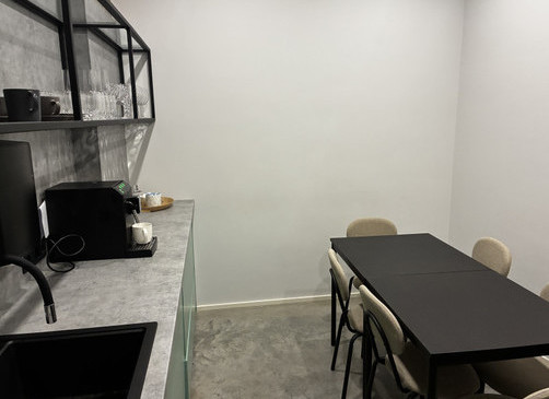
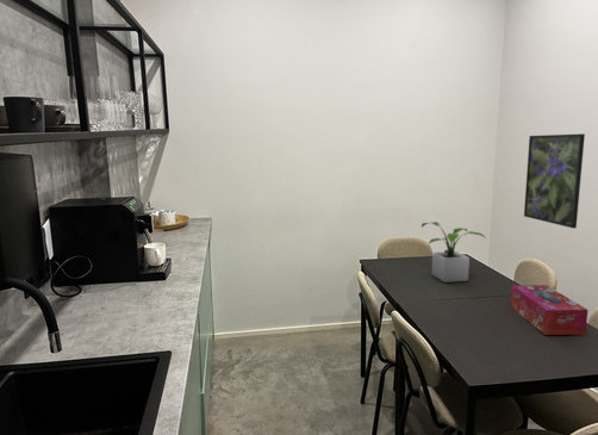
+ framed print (550, 179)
+ potted plant (449, 250)
+ tissue box (546, 307)
